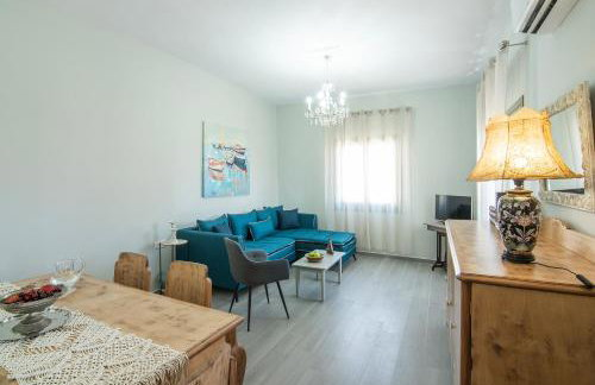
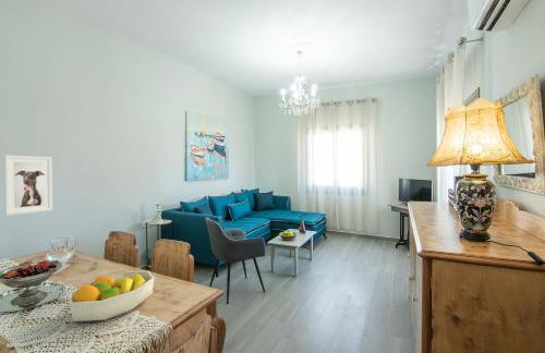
+ fruit bowl (114, 291)
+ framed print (29, 184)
